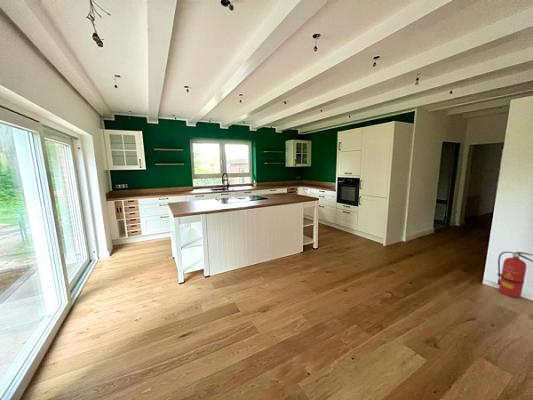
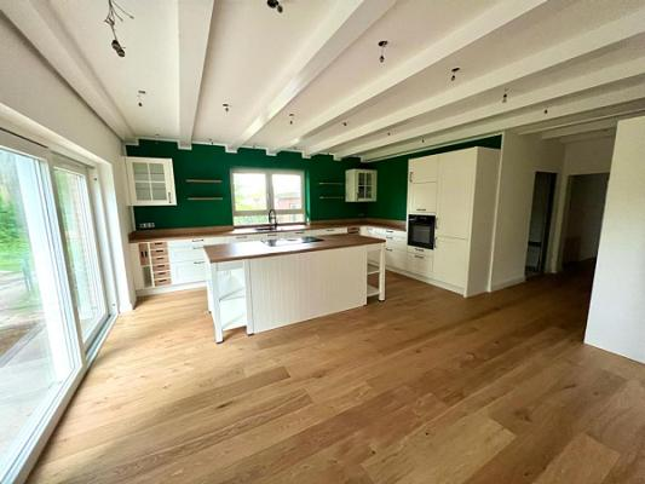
- fire extinguisher (512, 272)
